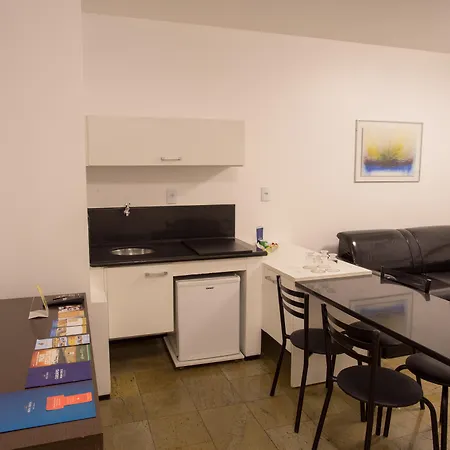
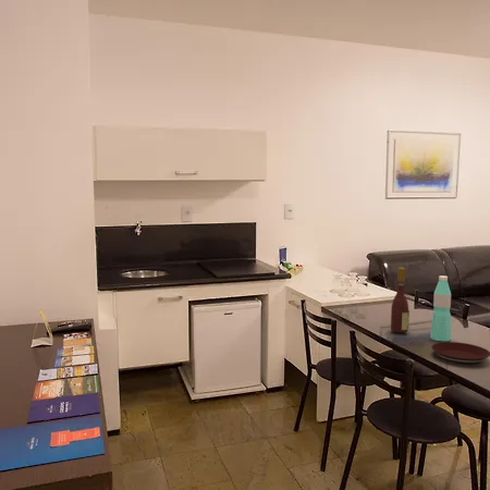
+ plate (460, 353)
+ water bottle (441, 307)
+ wine bottle (400, 299)
